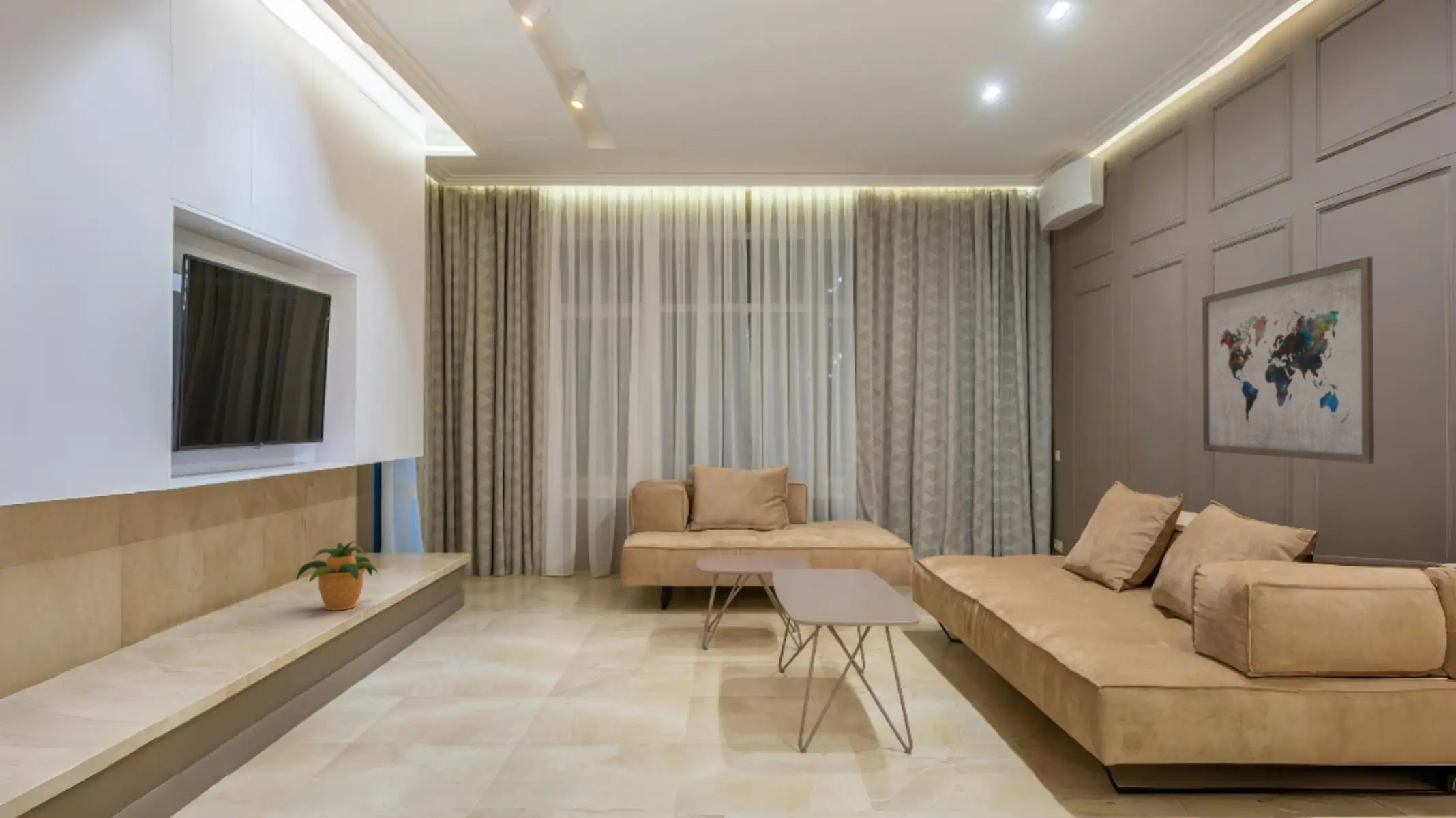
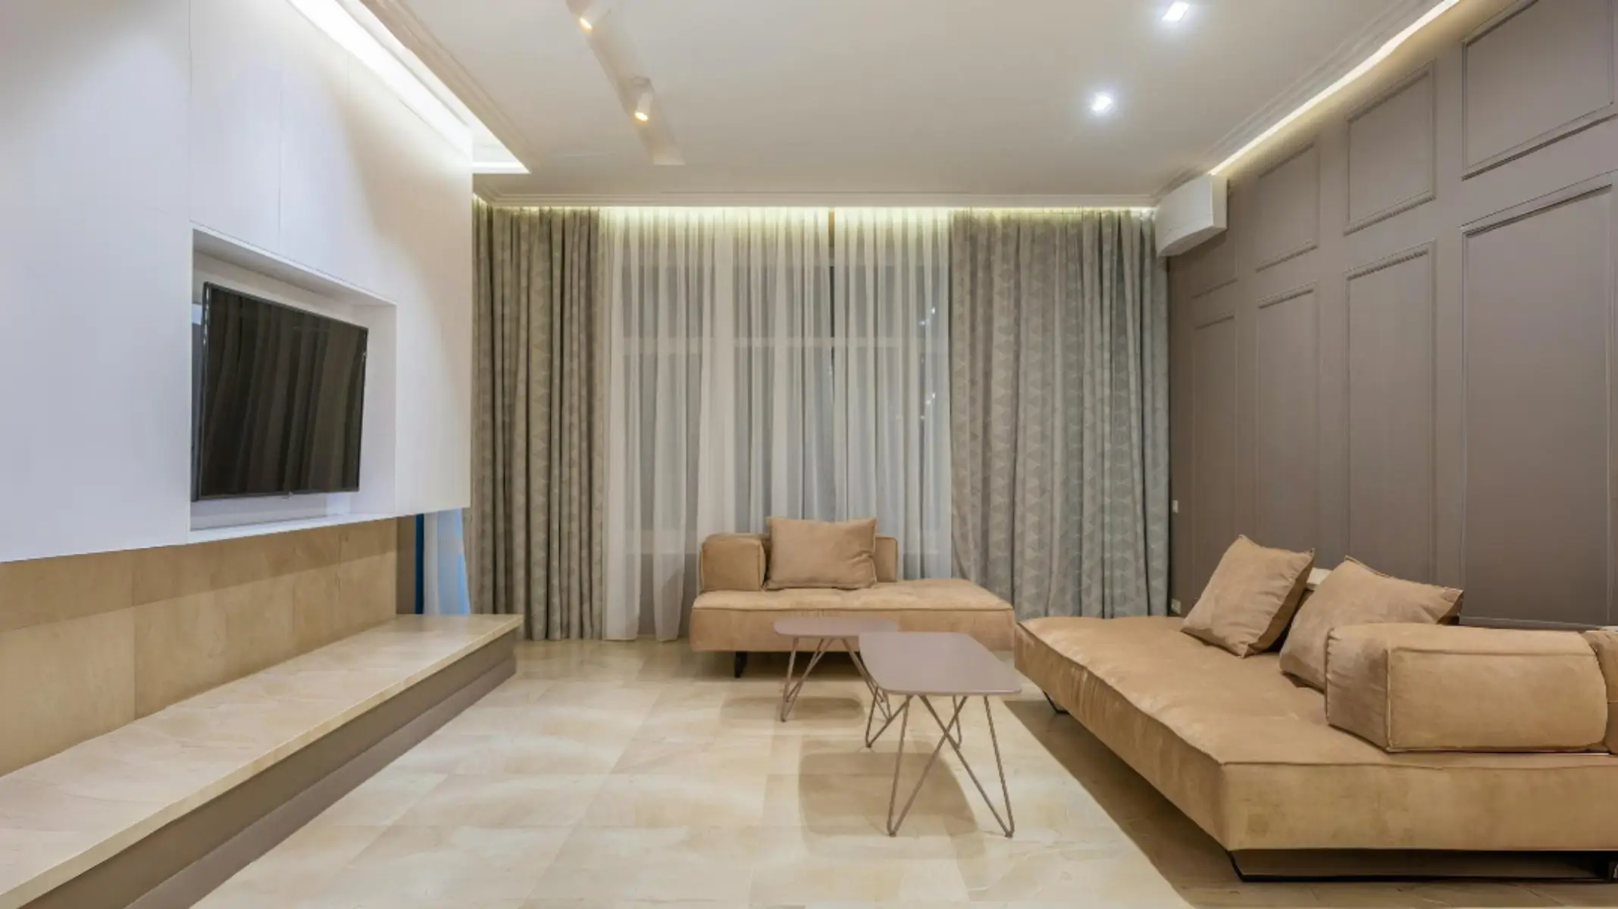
- wall art (1275, 367)
- potted plant (342, 574)
